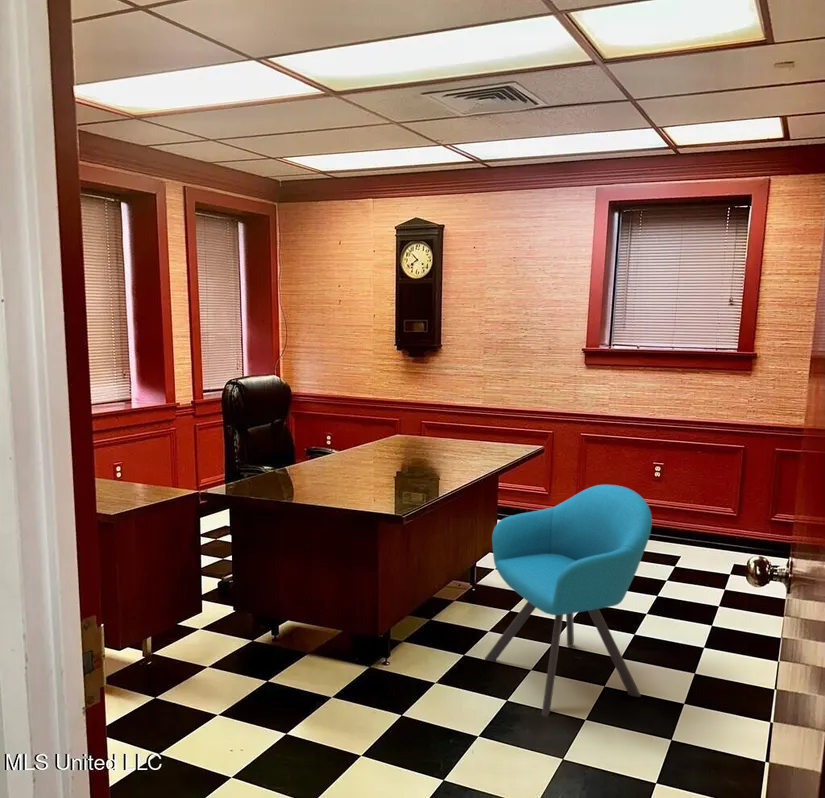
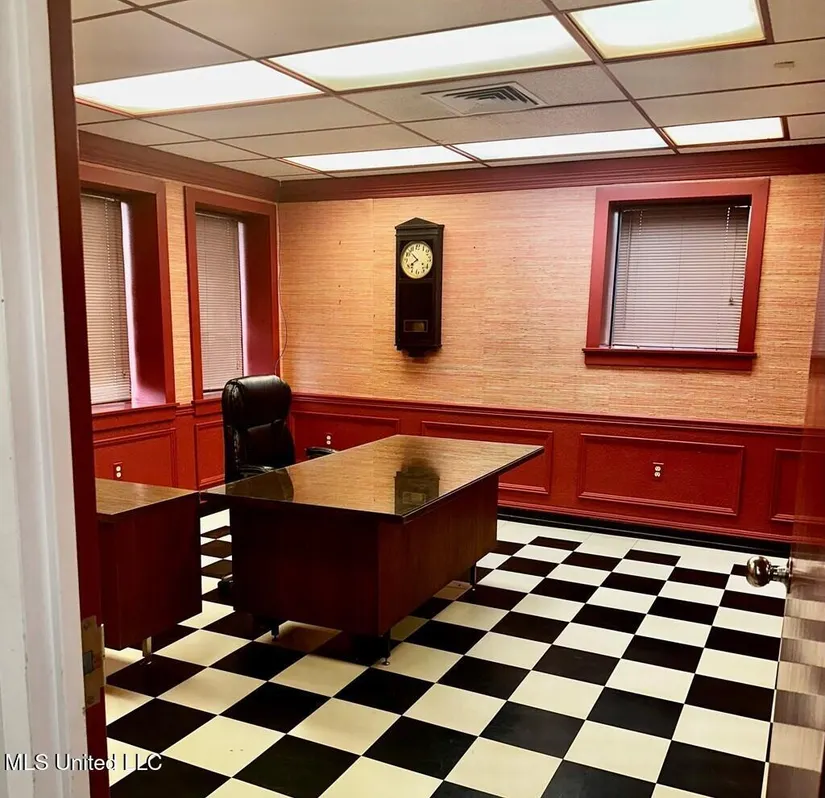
- chair (572, 585)
